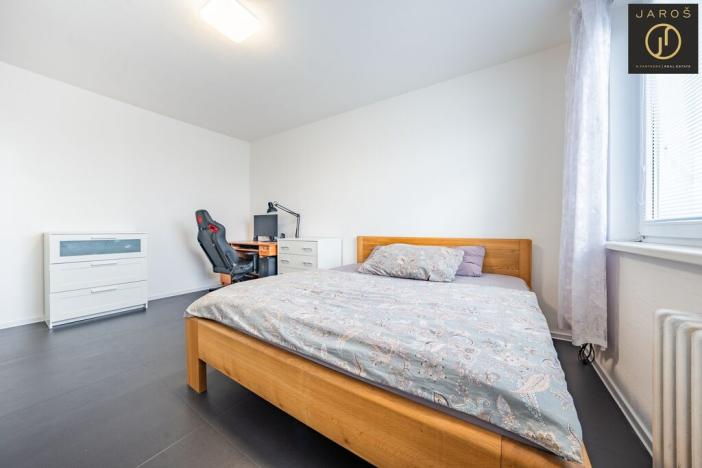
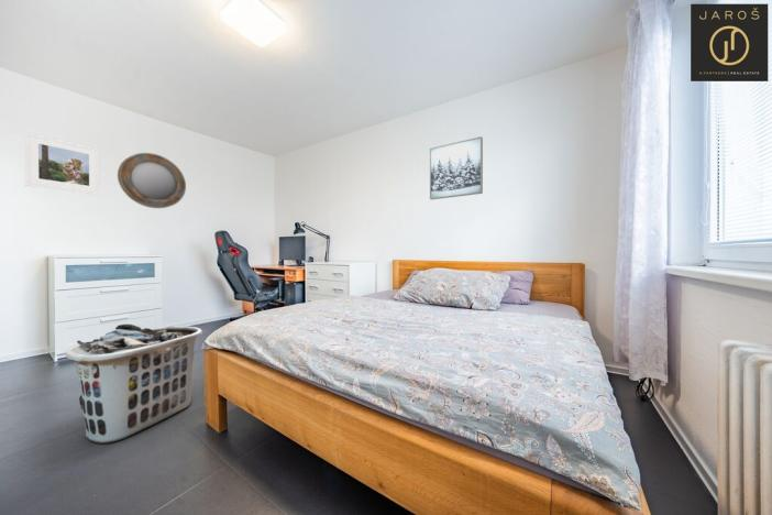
+ wall art (454, 169)
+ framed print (65, 165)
+ home mirror (154, 180)
+ clothes hamper (143, 370)
